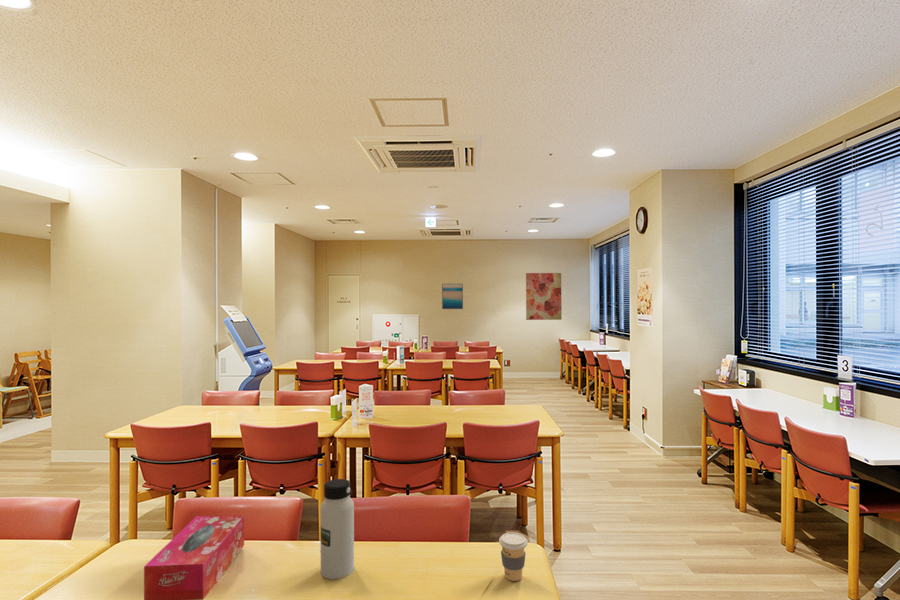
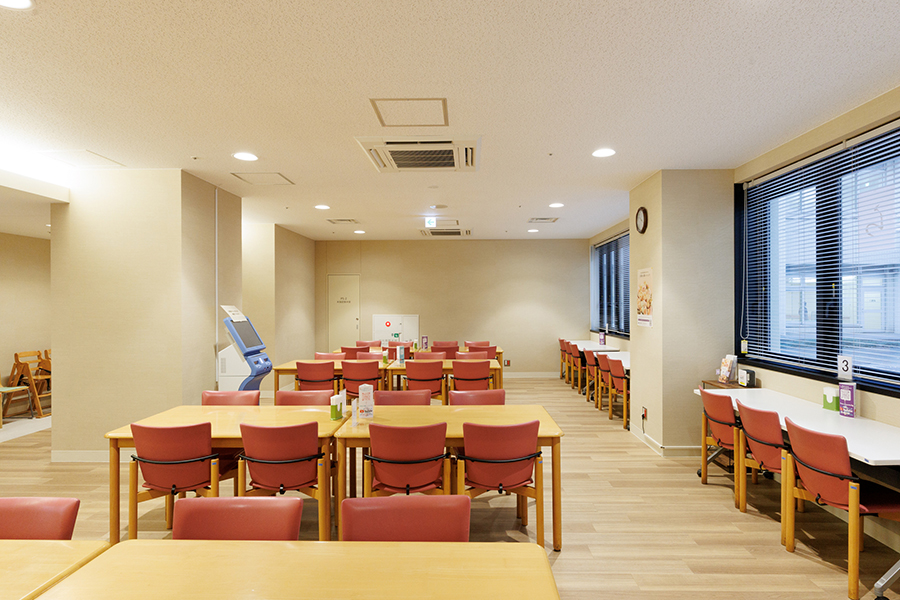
- tissue box (199, 554)
- water bottle (337, 526)
- coffee cup (513, 557)
- wall art (452, 296)
- wall art (543, 296)
